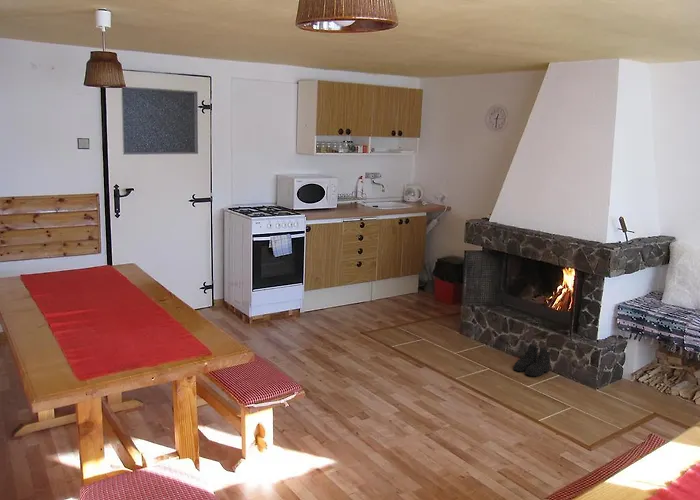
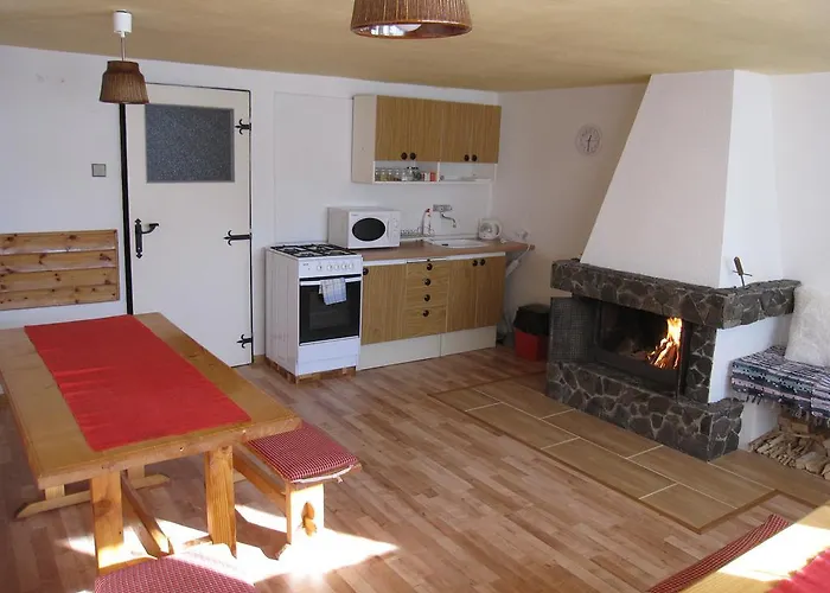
- boots (532, 358)
